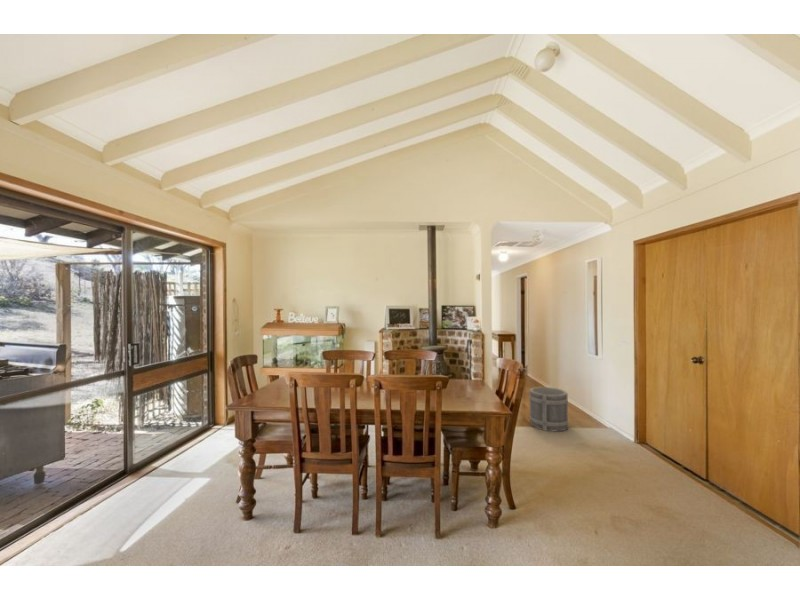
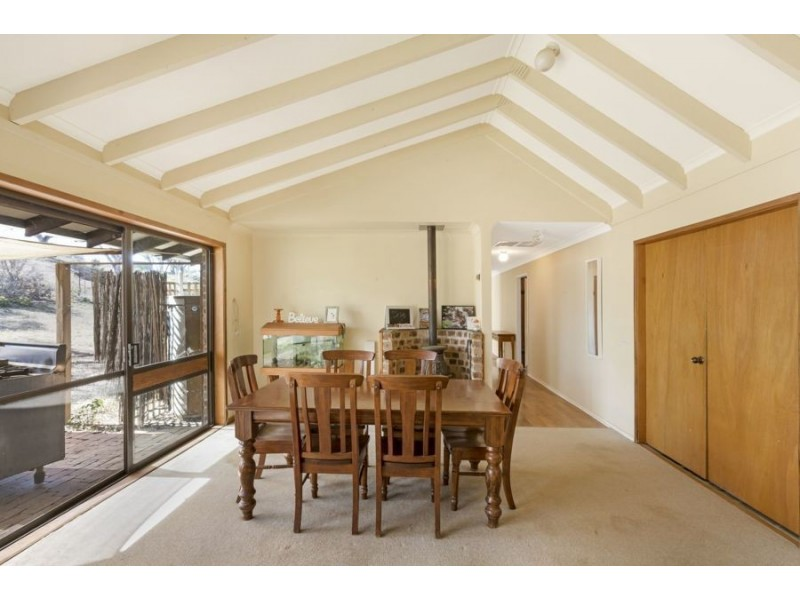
- bucket (548, 407)
